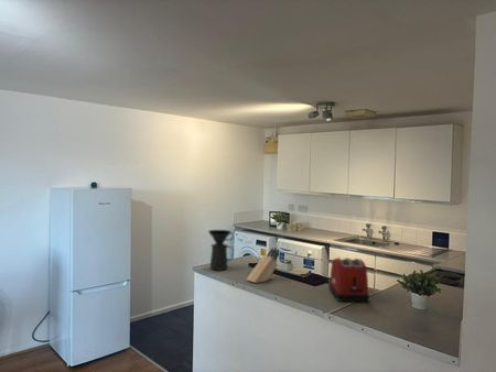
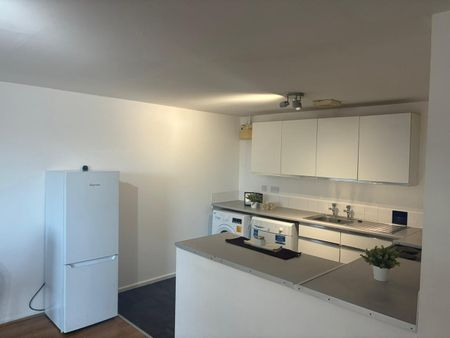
- knife block (263, 264)
- toaster (348, 276)
- coffee maker (218, 250)
